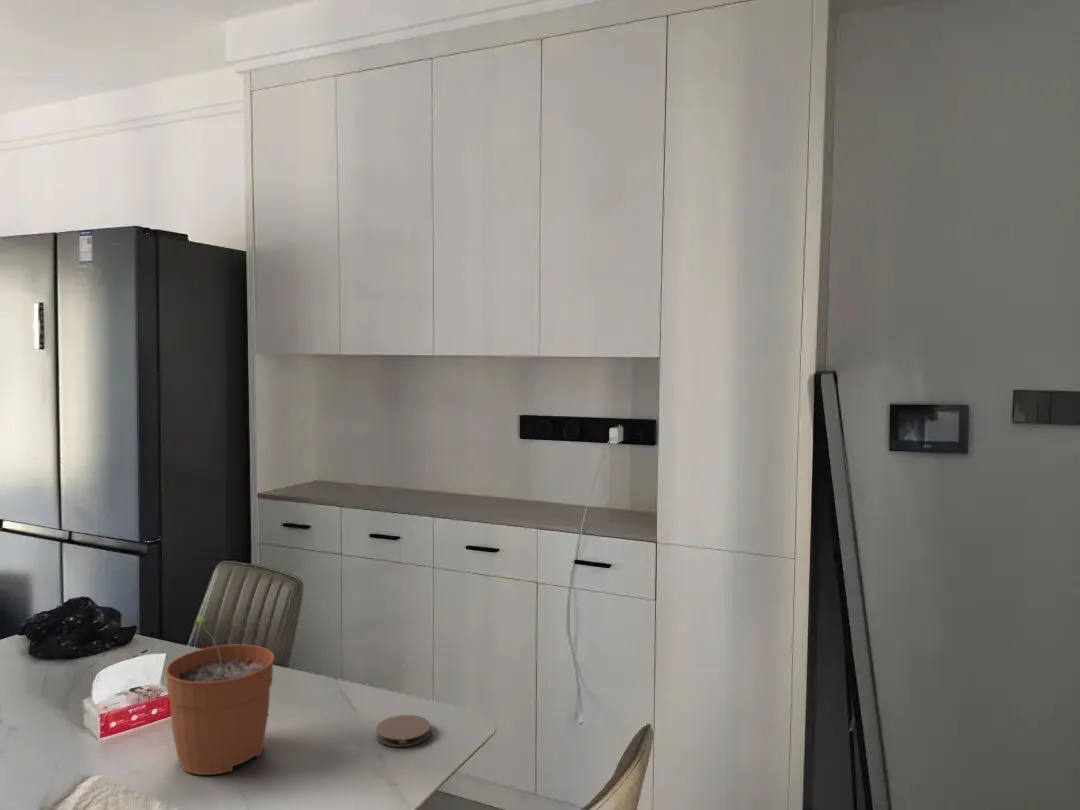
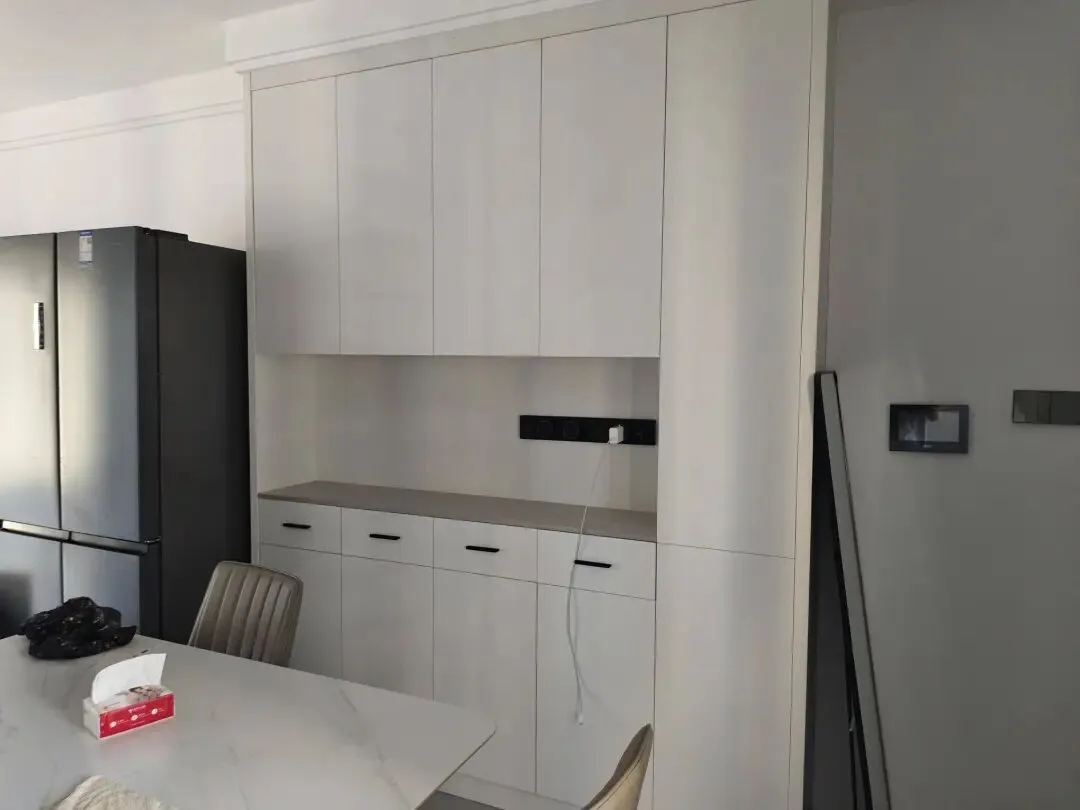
- plant pot (221, 685)
- coaster (403, 730)
